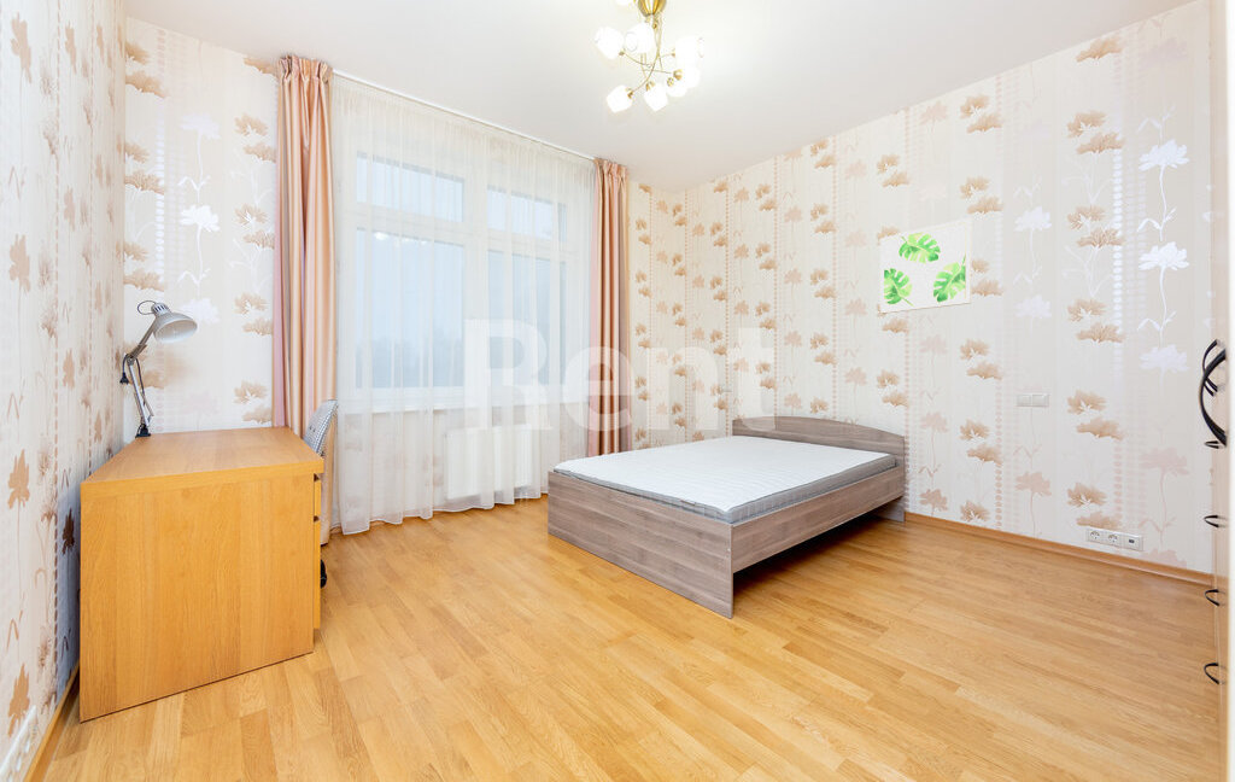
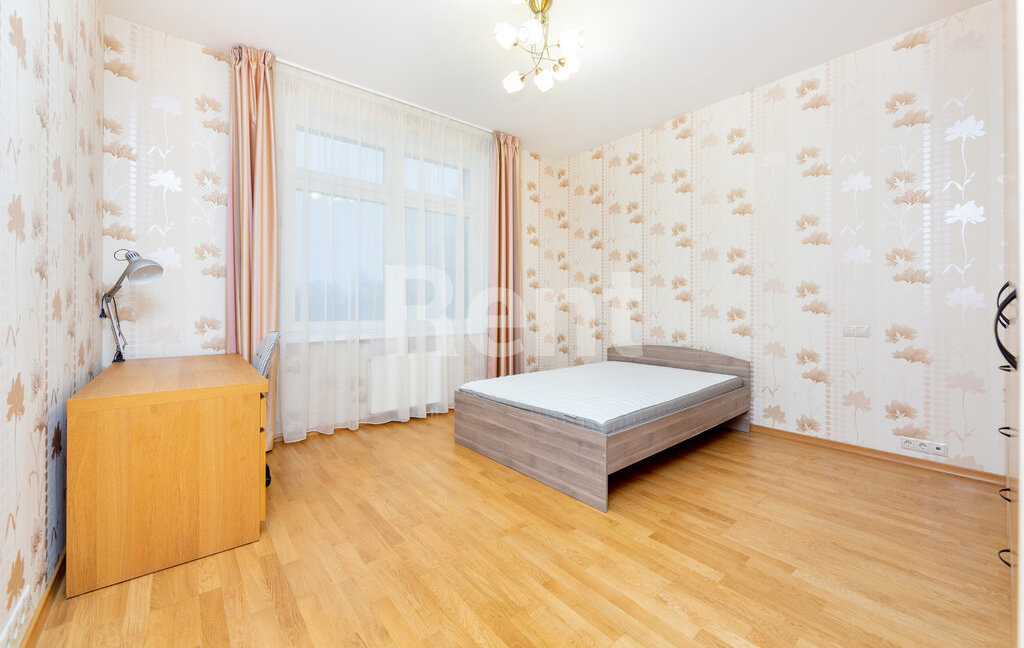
- wall art (923, 268)
